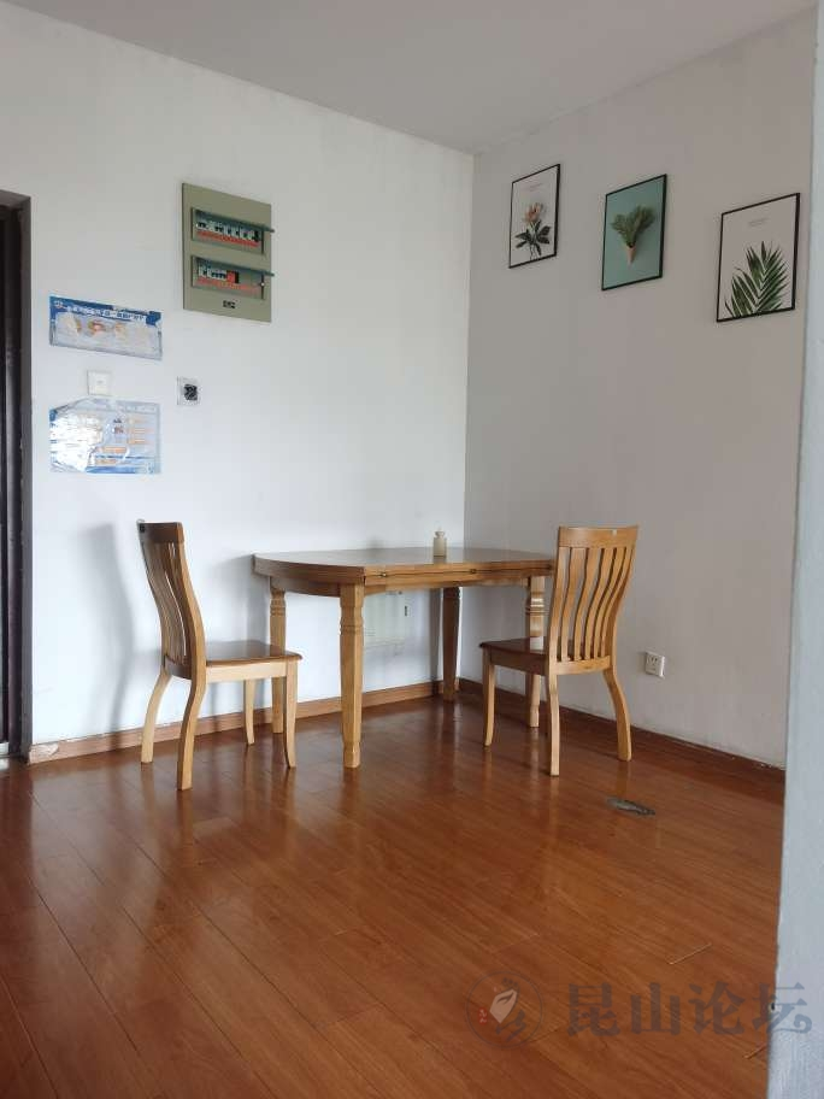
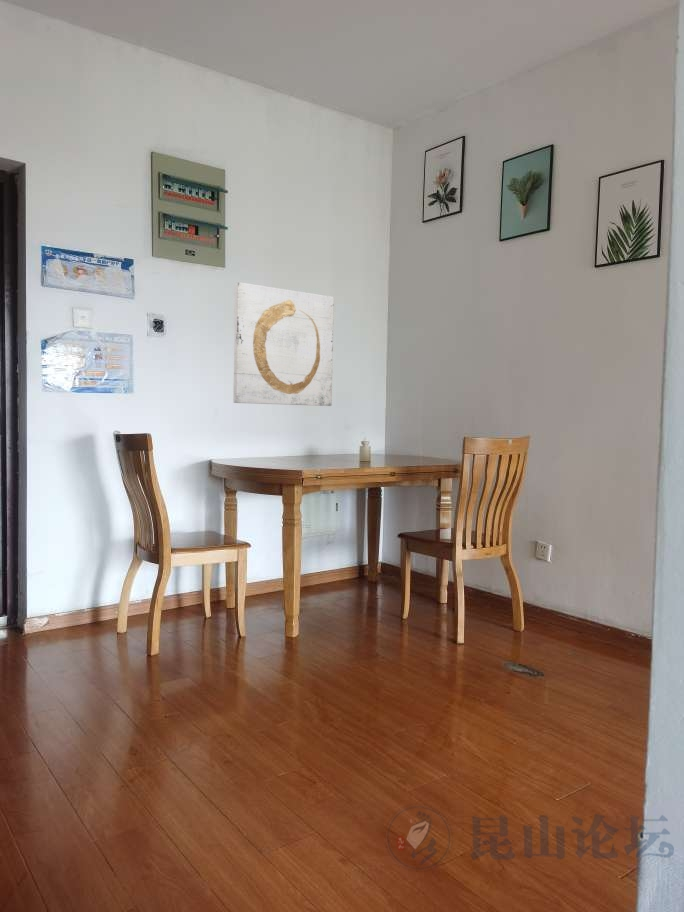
+ wall art (285, 347)
